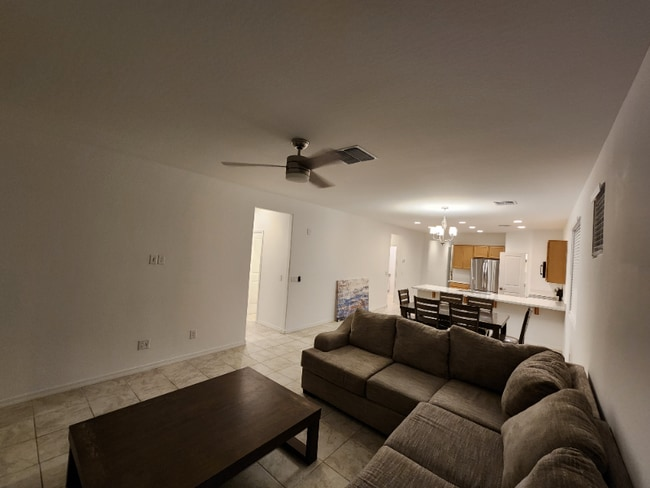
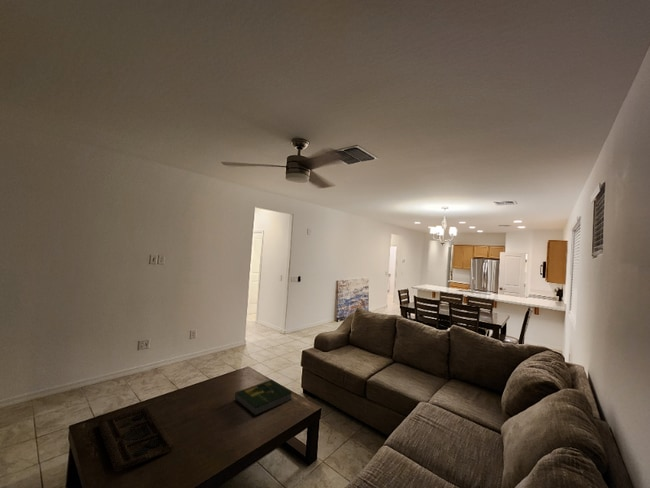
+ book (263, 395)
+ decorative tray (133, 434)
